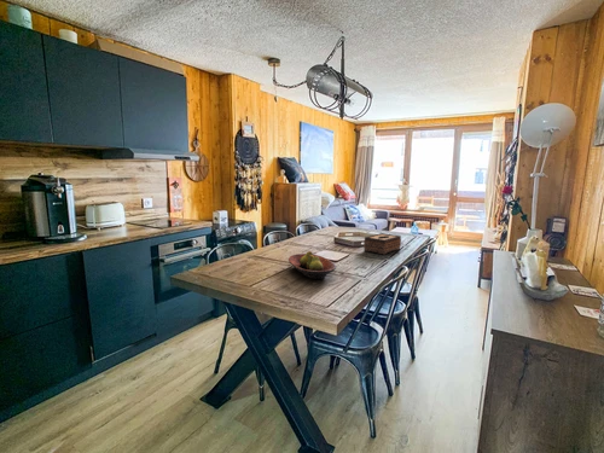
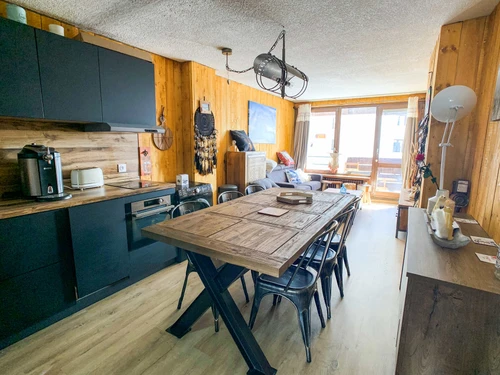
- fruit bowl (310, 262)
- tissue box (382, 243)
